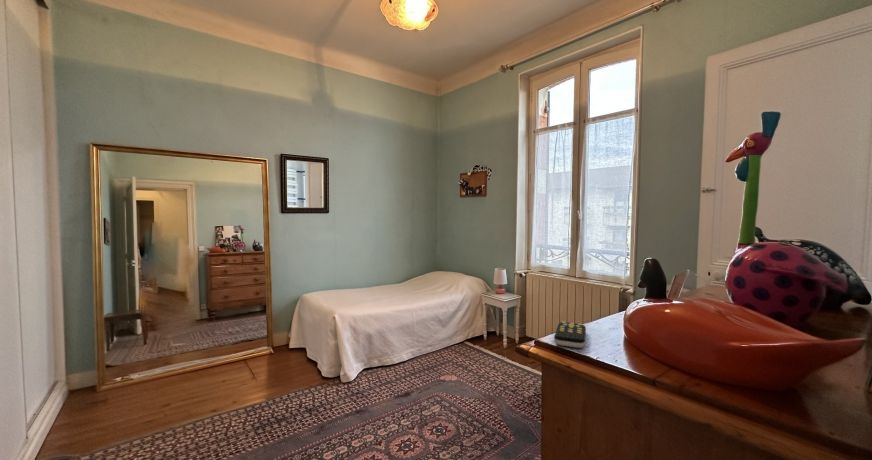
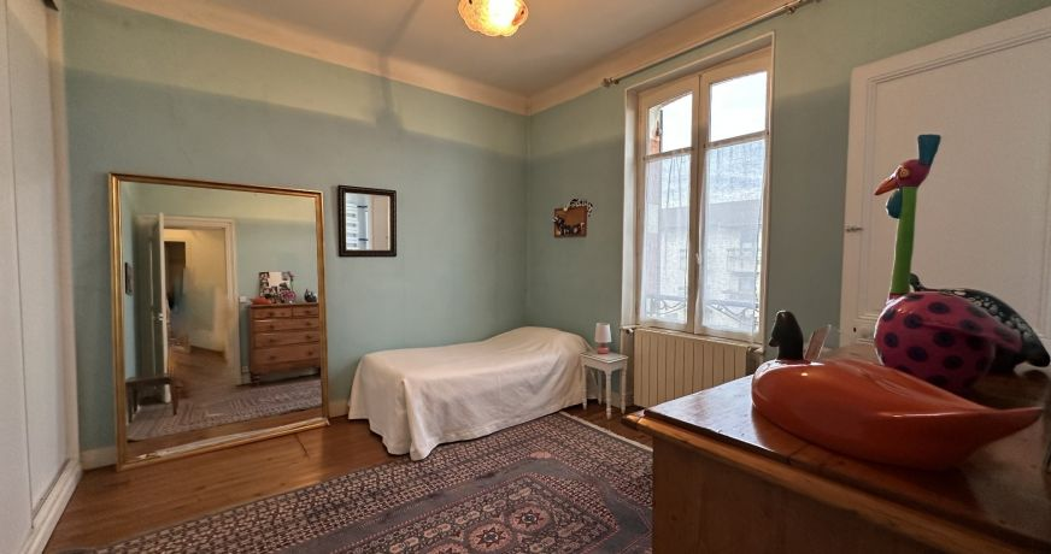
- remote control (570, 333)
